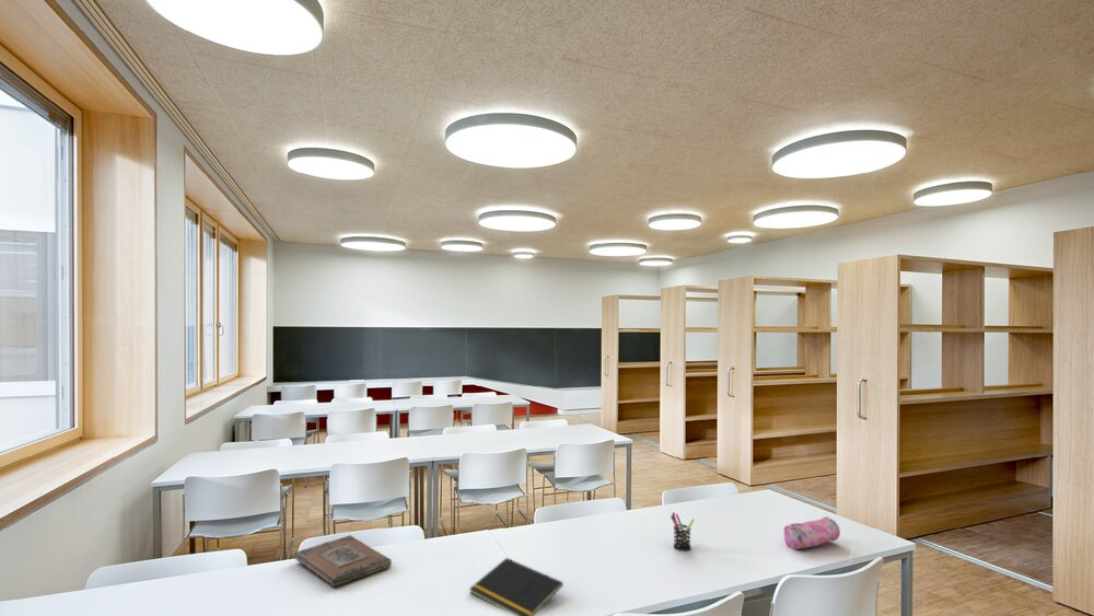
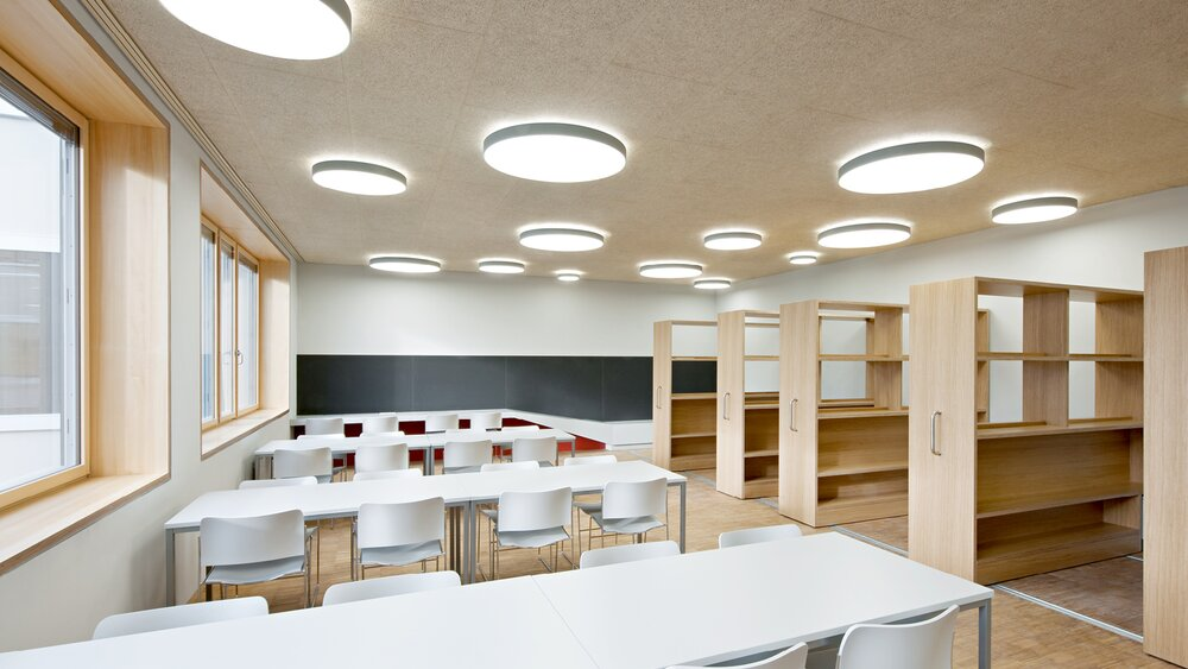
- pencil case (811, 532)
- book (342, 558)
- pen holder (680, 531)
- notepad (515, 586)
